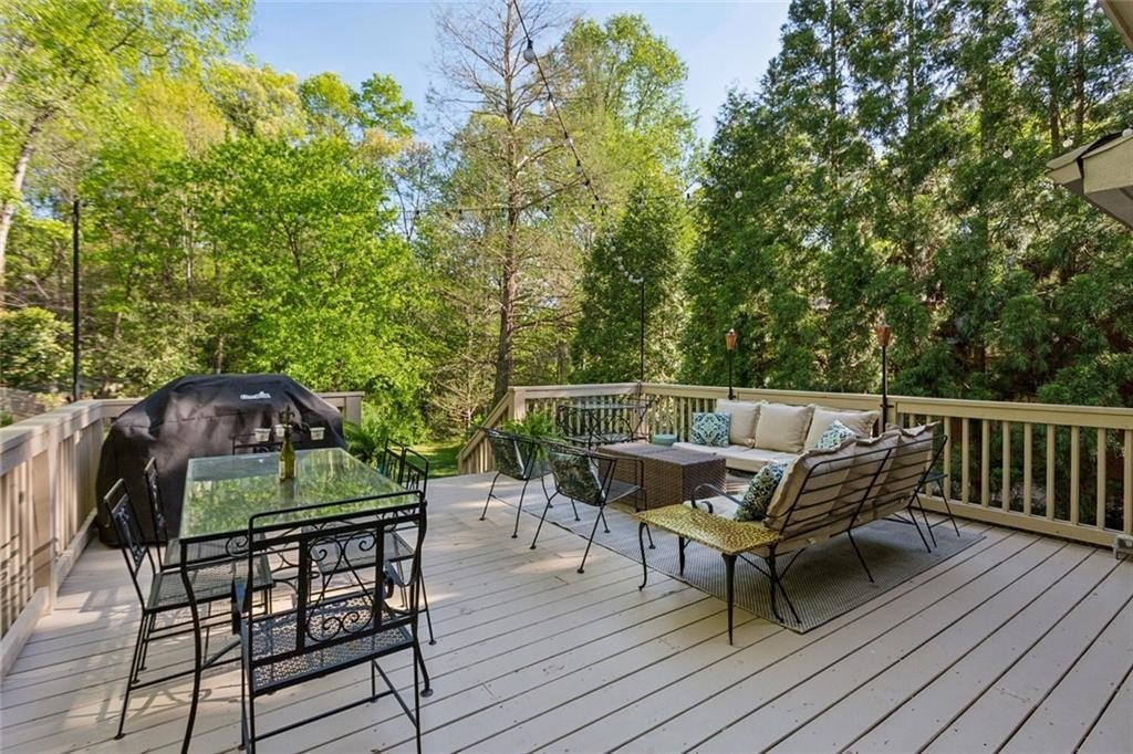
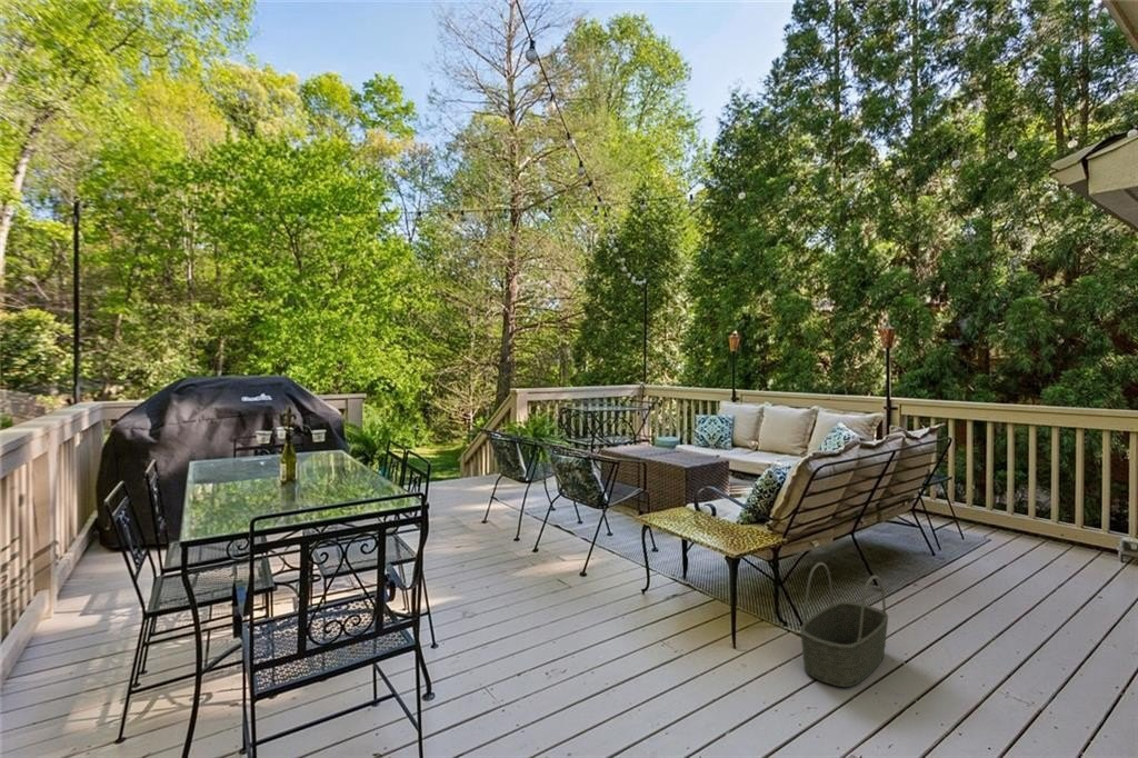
+ basket (845, 615)
